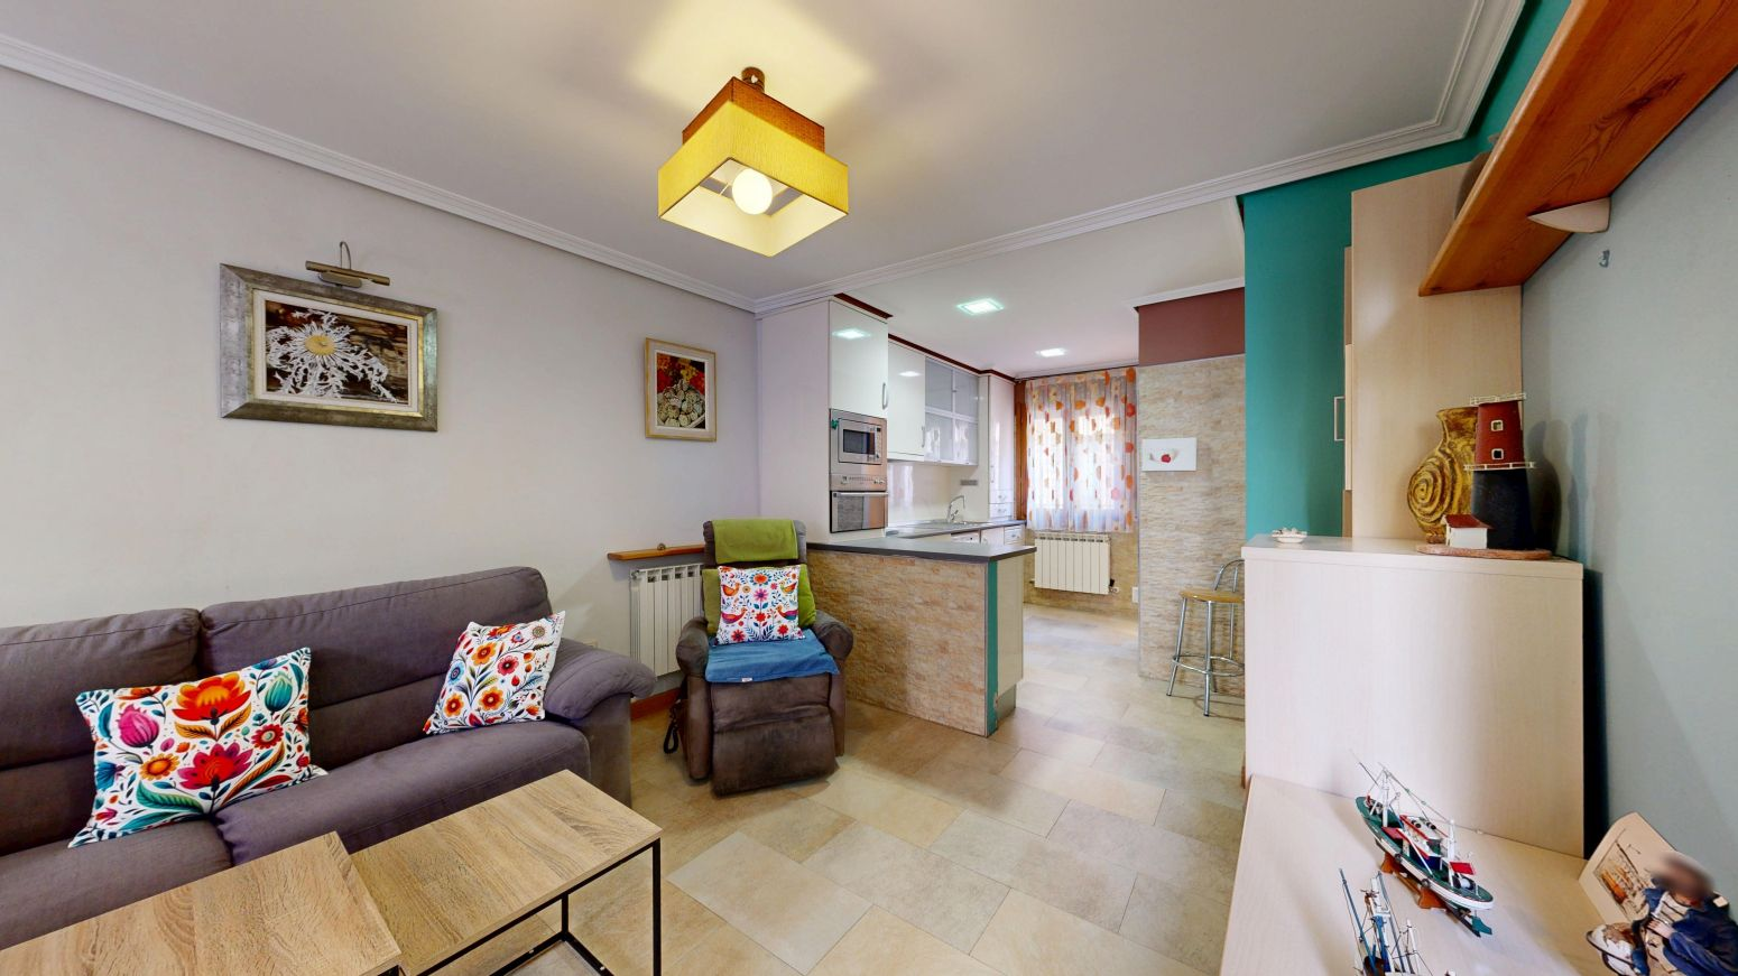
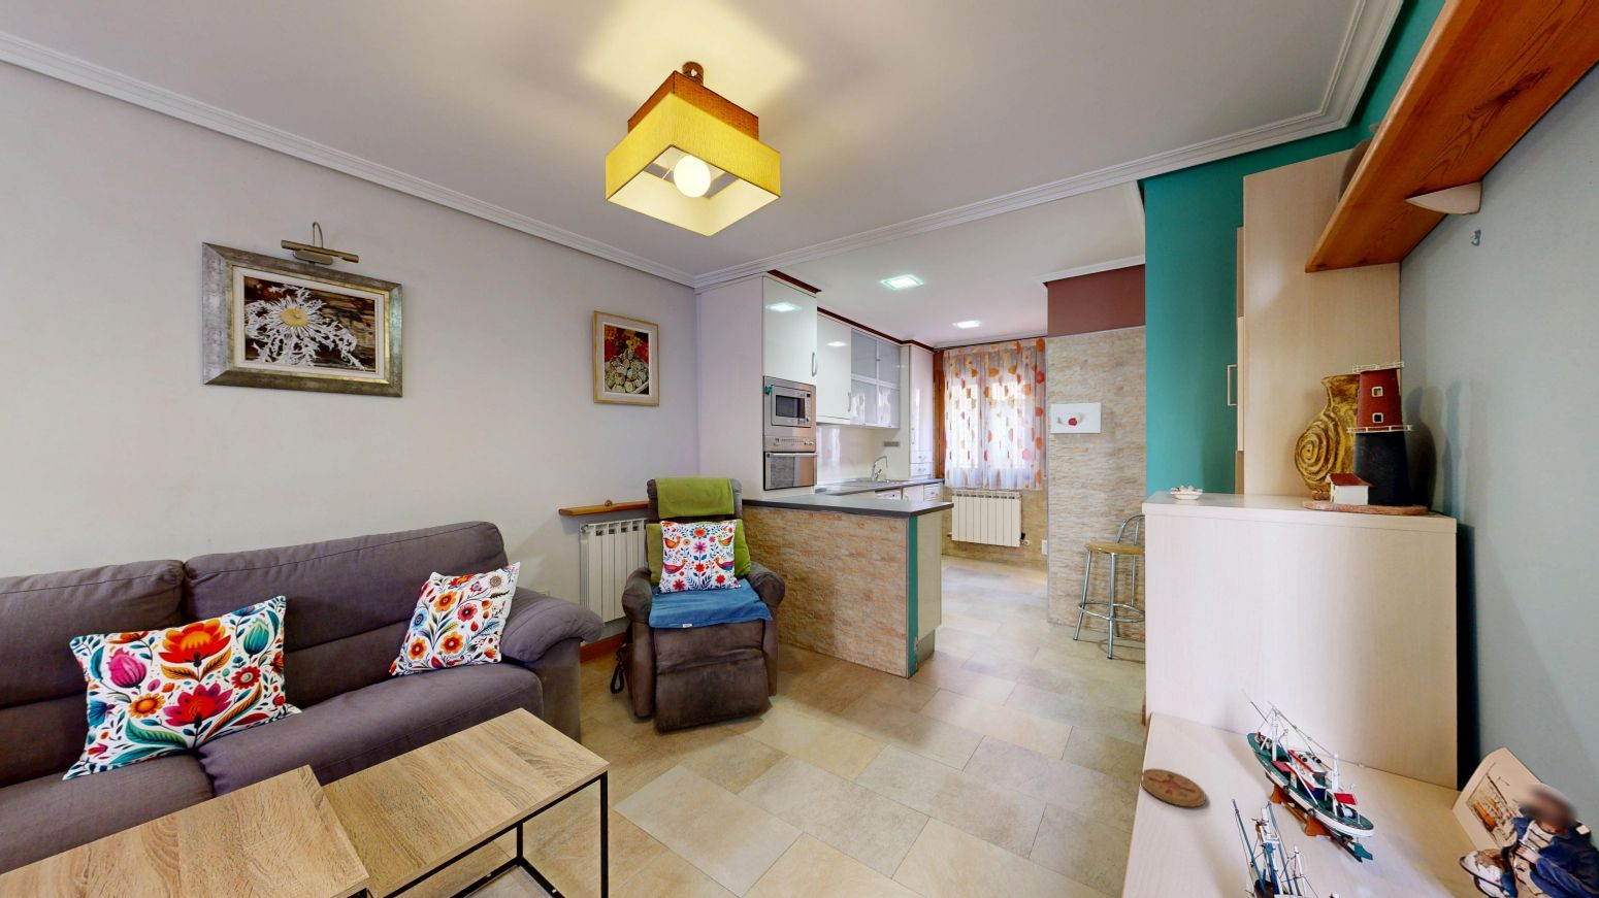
+ coaster (1171, 787)
